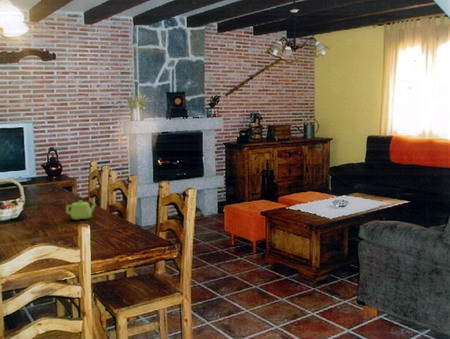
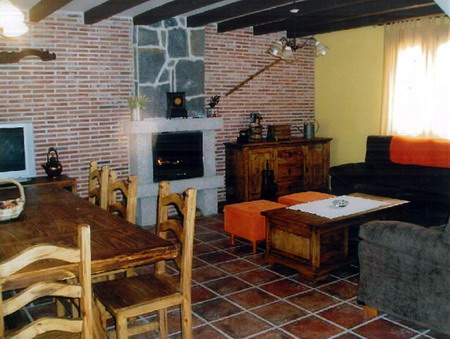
- teapot (81, 209)
